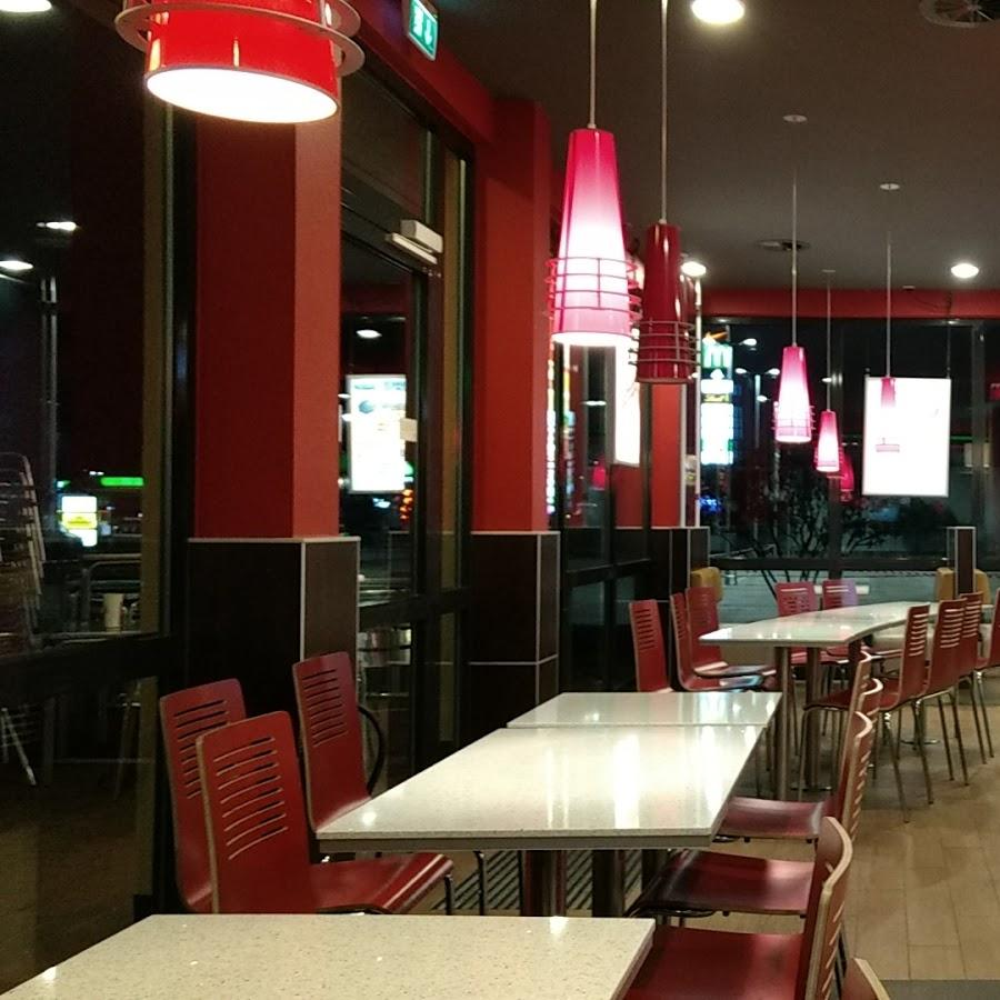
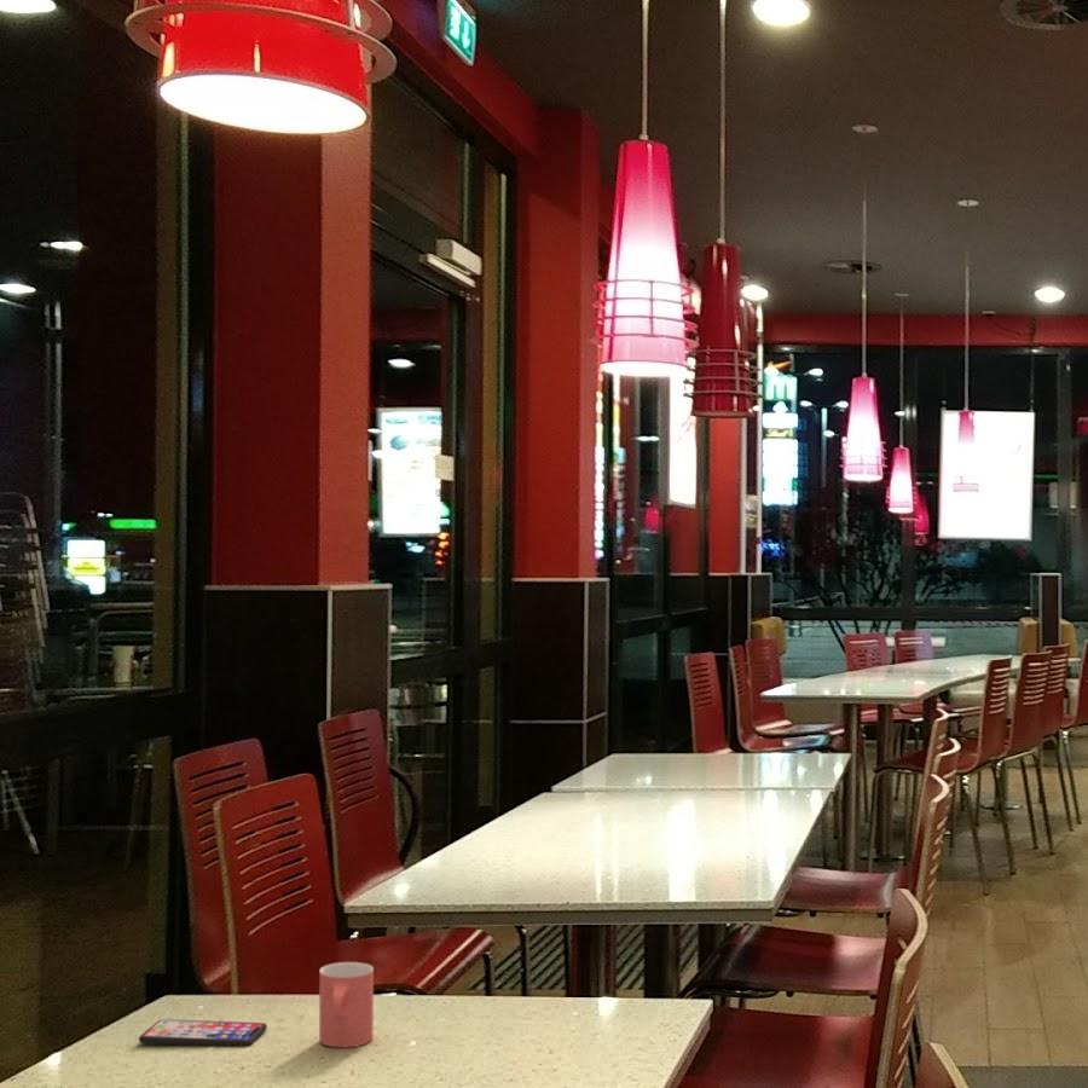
+ smartphone (203, 1032)
+ cup (343, 1007)
